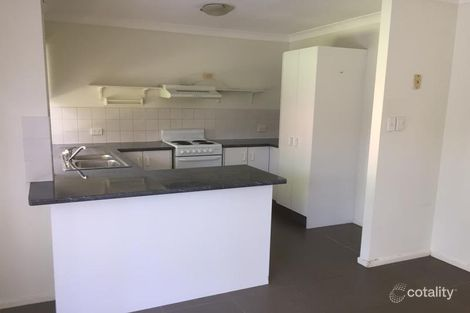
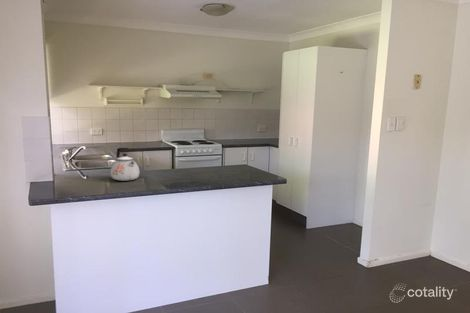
+ kettle (125, 163)
